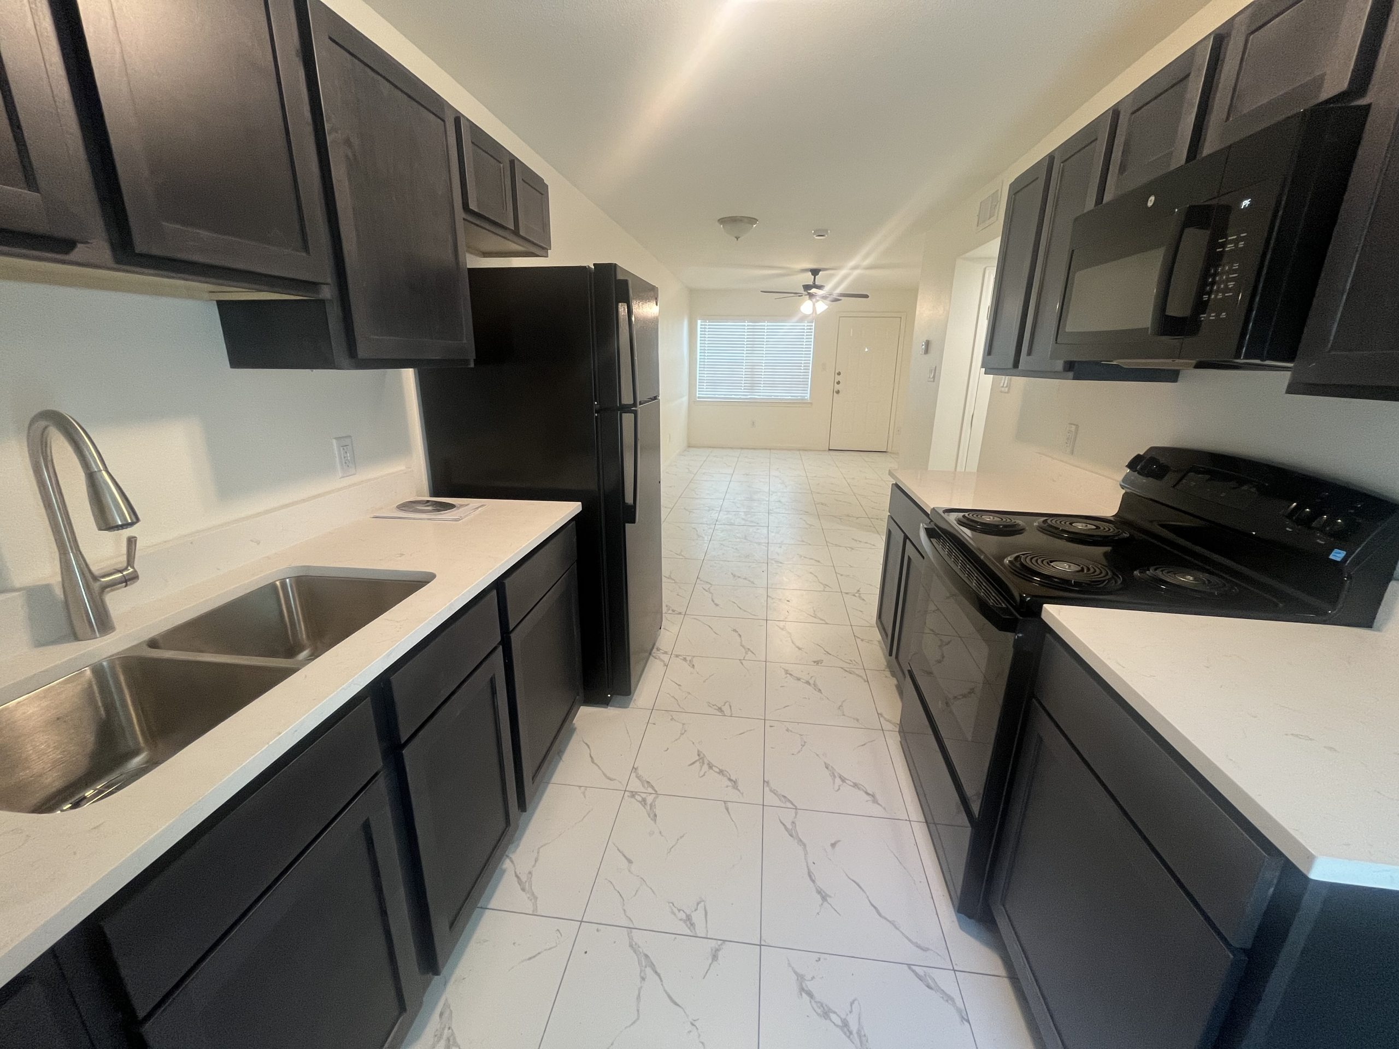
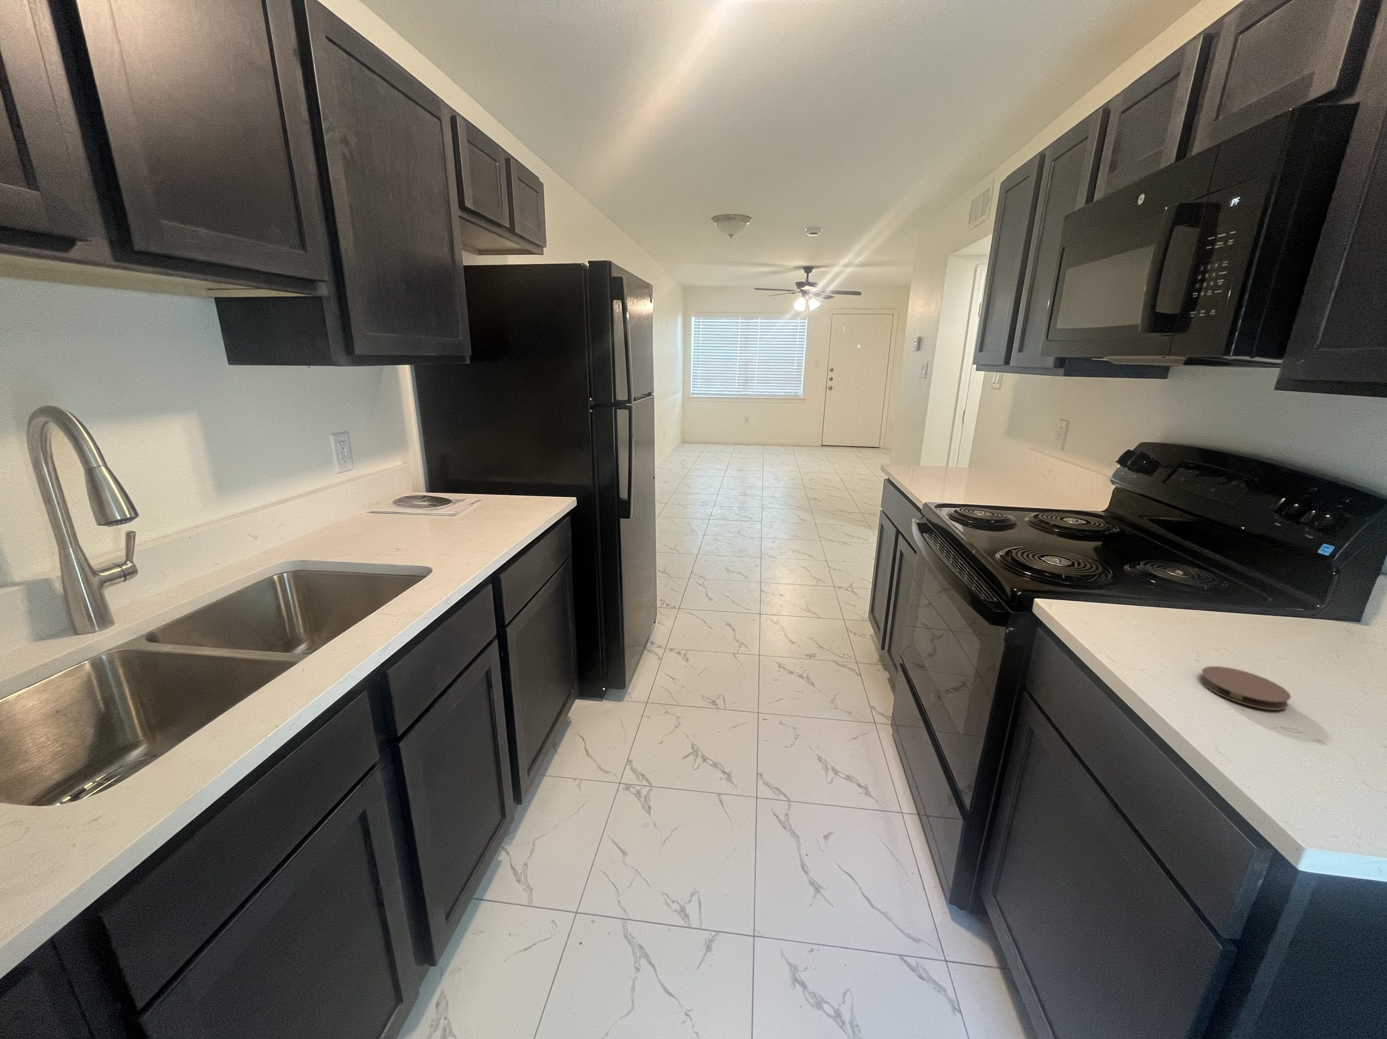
+ coaster (1243, 686)
